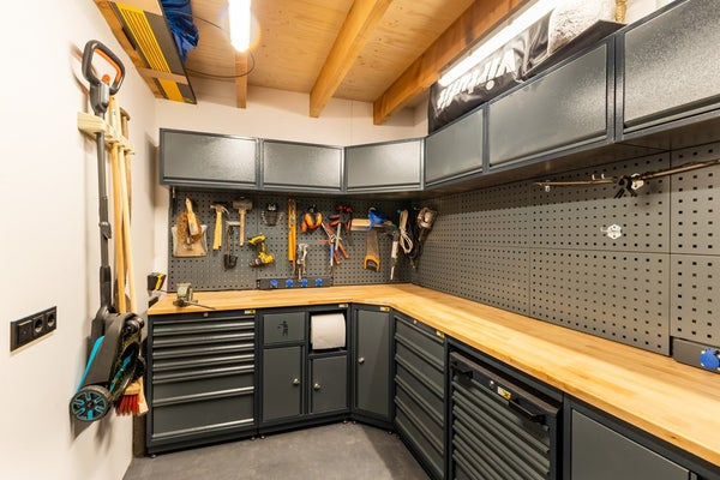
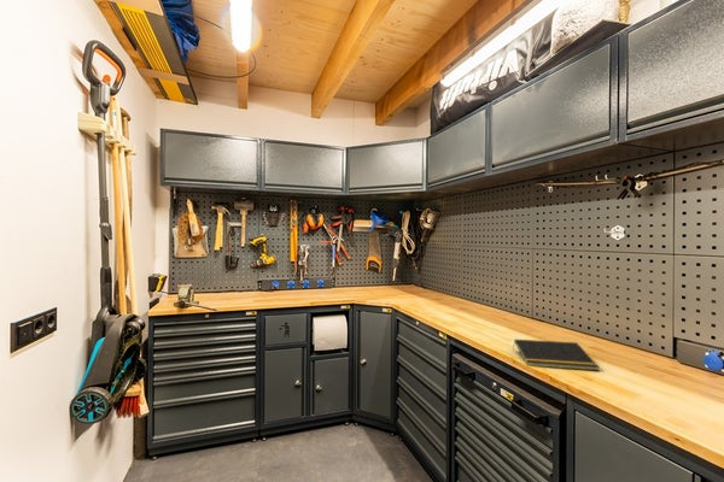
+ notepad (553, 353)
